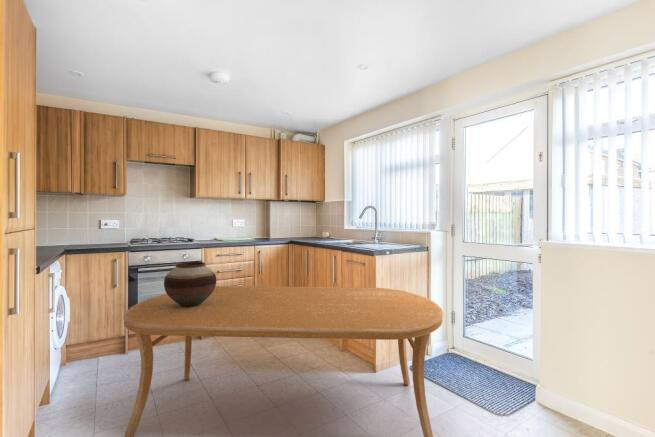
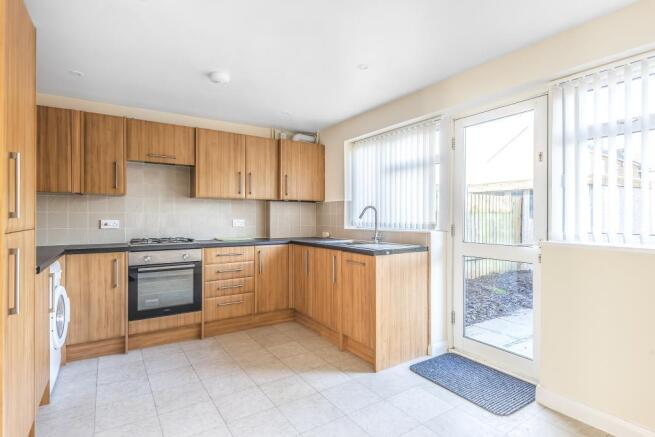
- dining table (287, 337)
- vase (190, 284)
